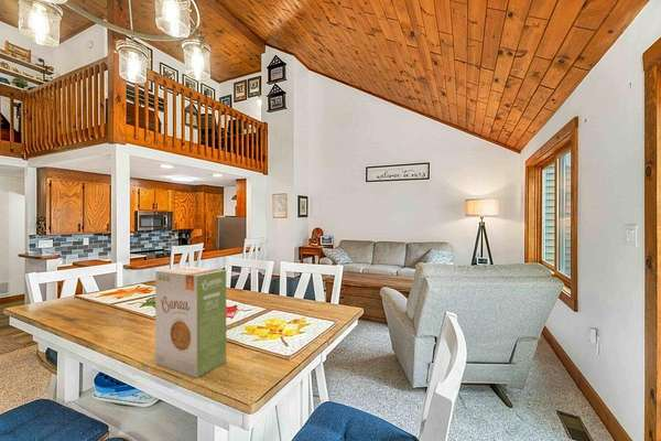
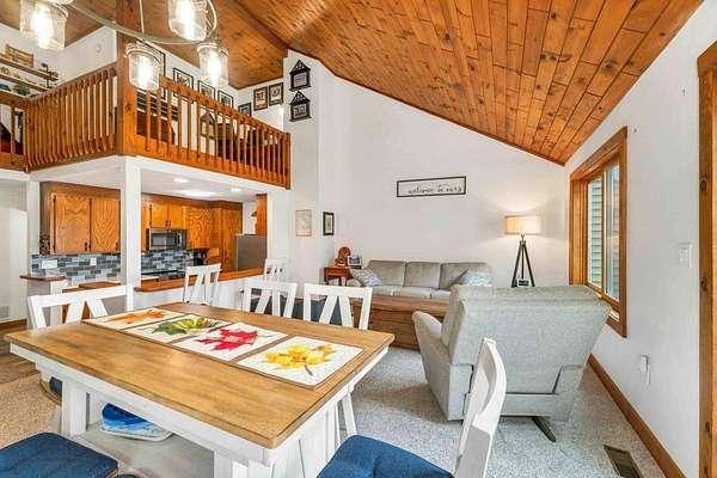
- food box (191, 316)
